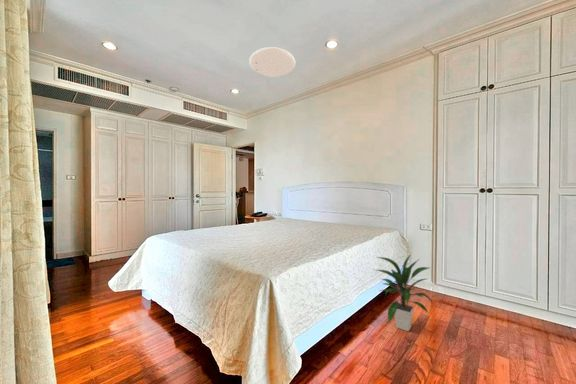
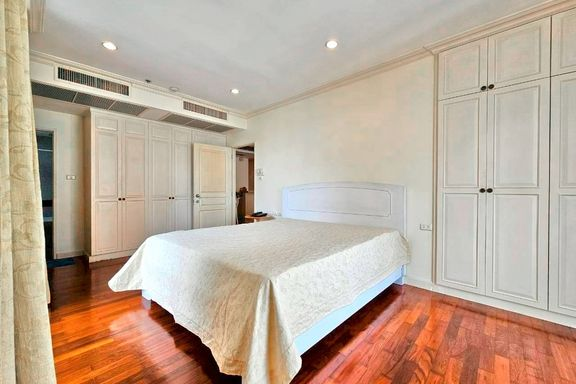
- ceiling light (272, 63)
- indoor plant (401, 290)
